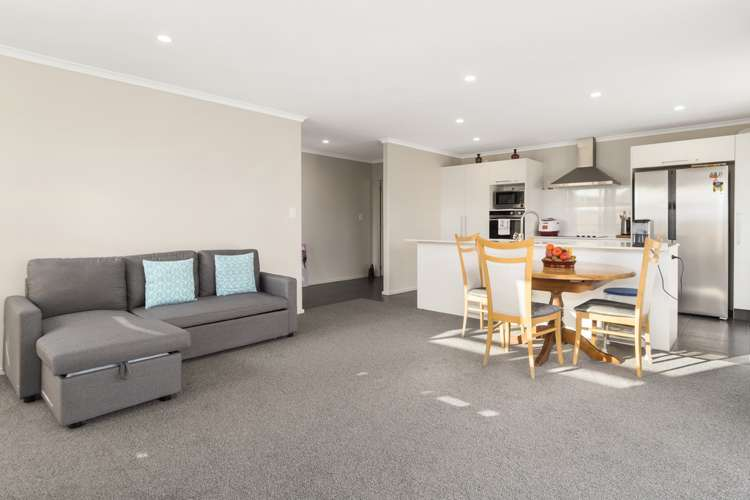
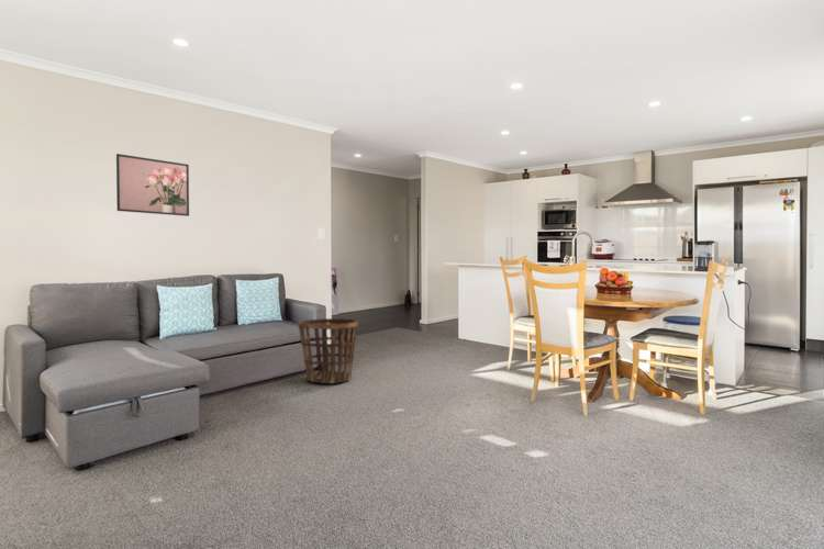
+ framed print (154, 186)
+ basket (327, 349)
